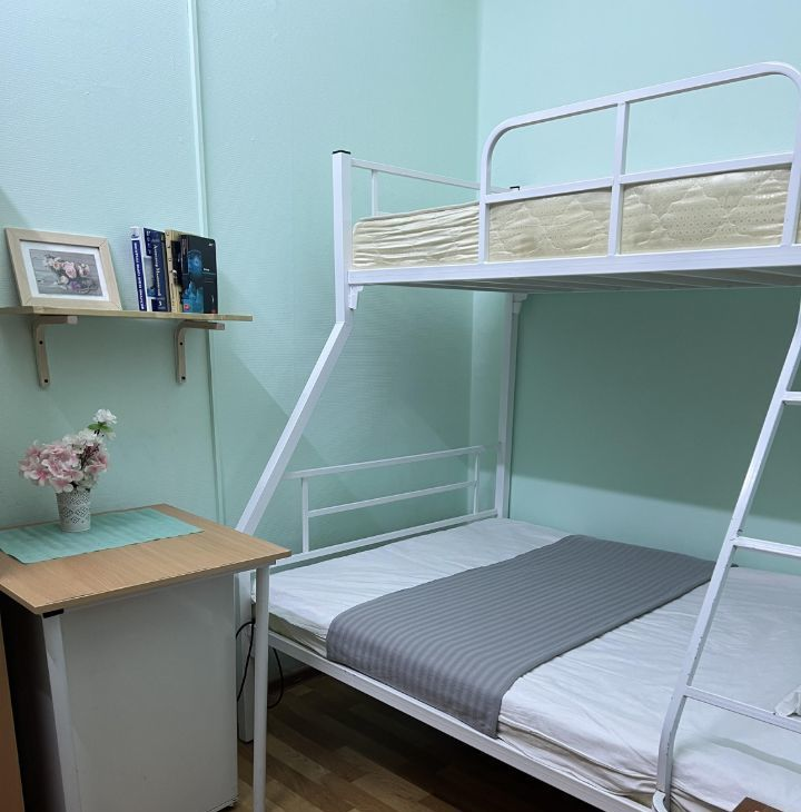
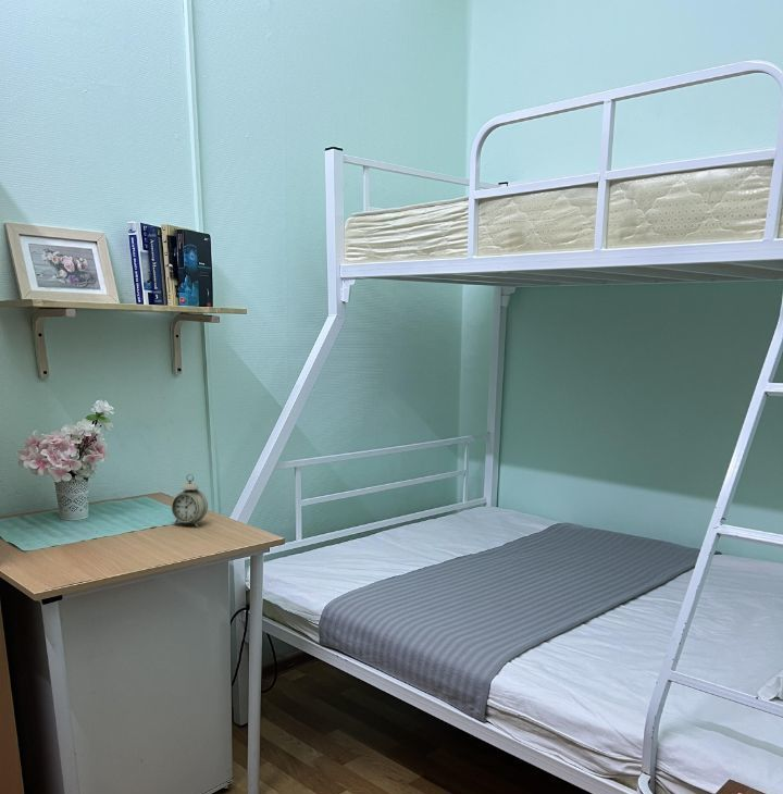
+ alarm clock (188, 499)
